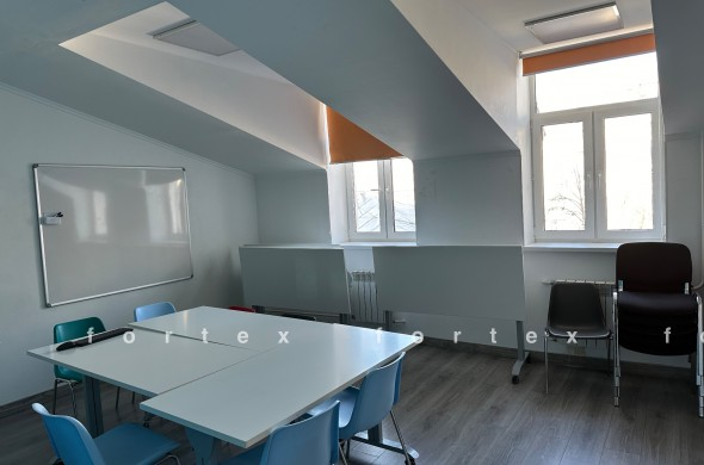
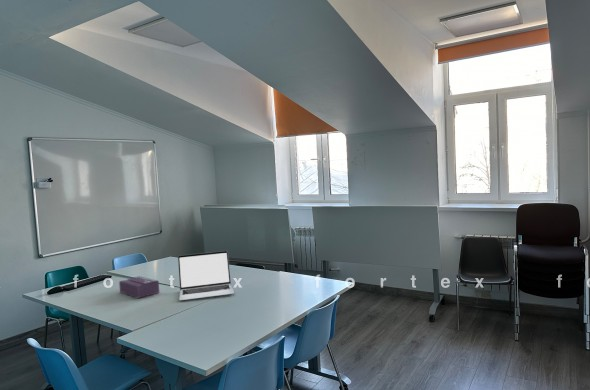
+ tissue box (139, 286)
+ laptop (205, 274)
